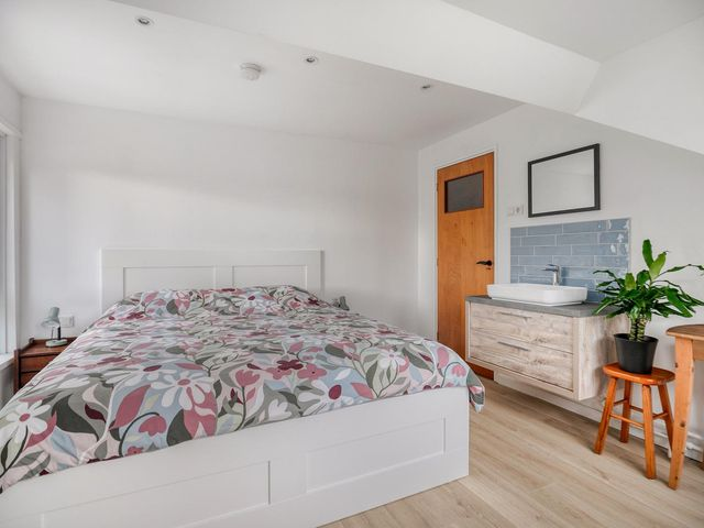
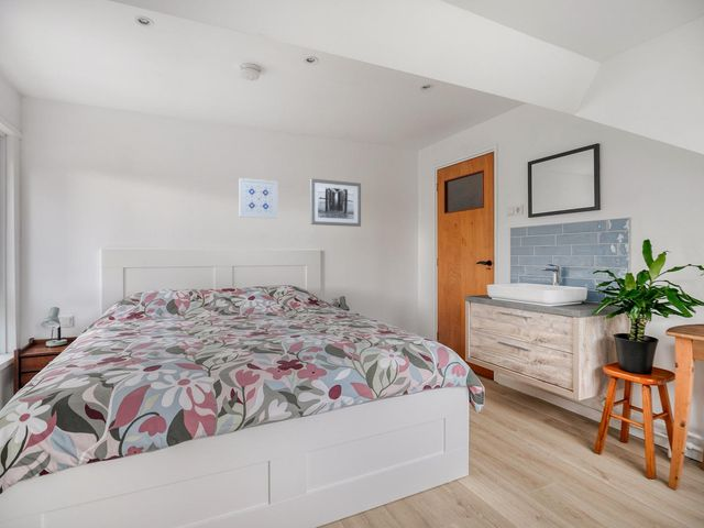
+ wall art (336, 202)
+ wall art (258, 198)
